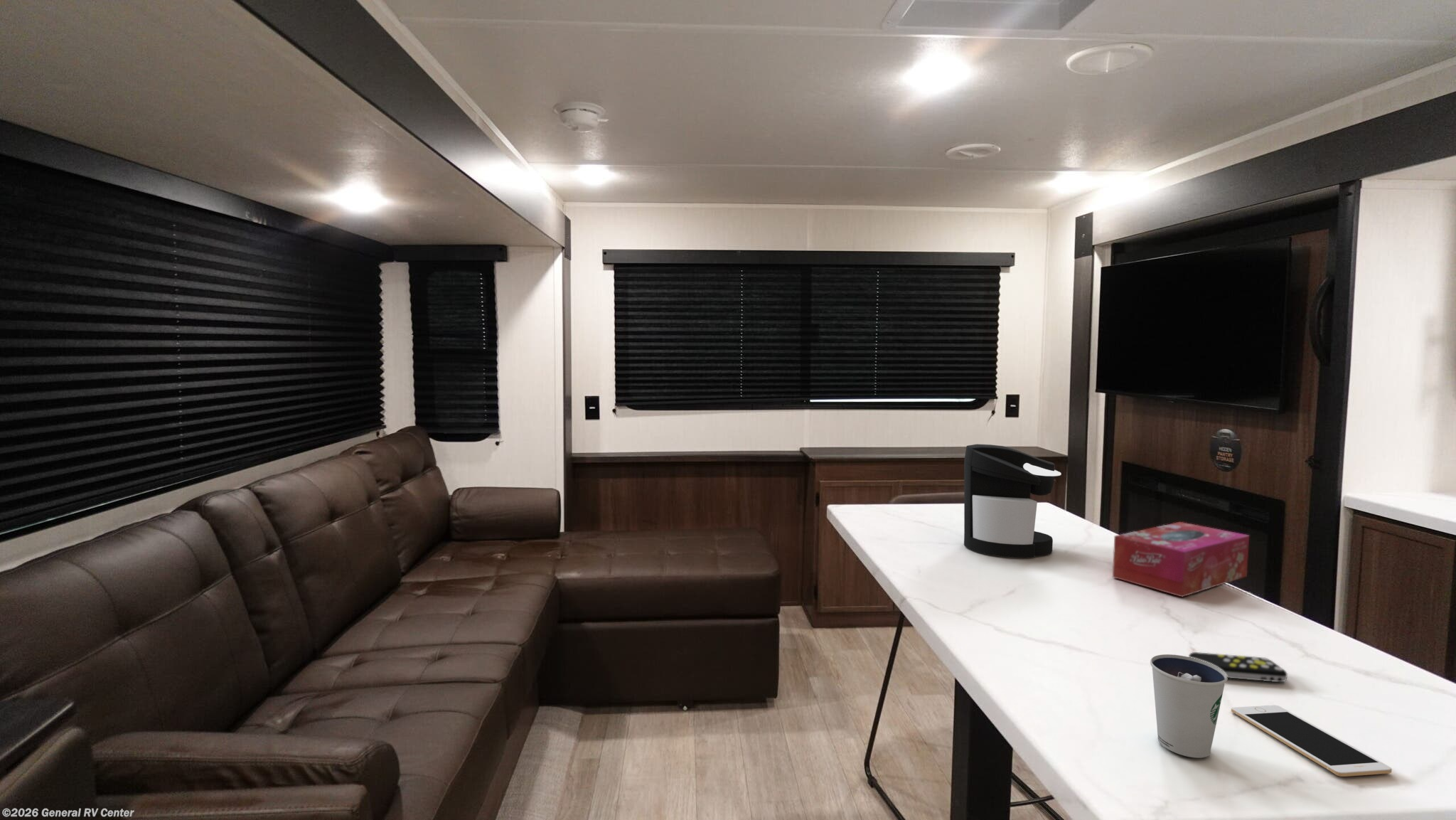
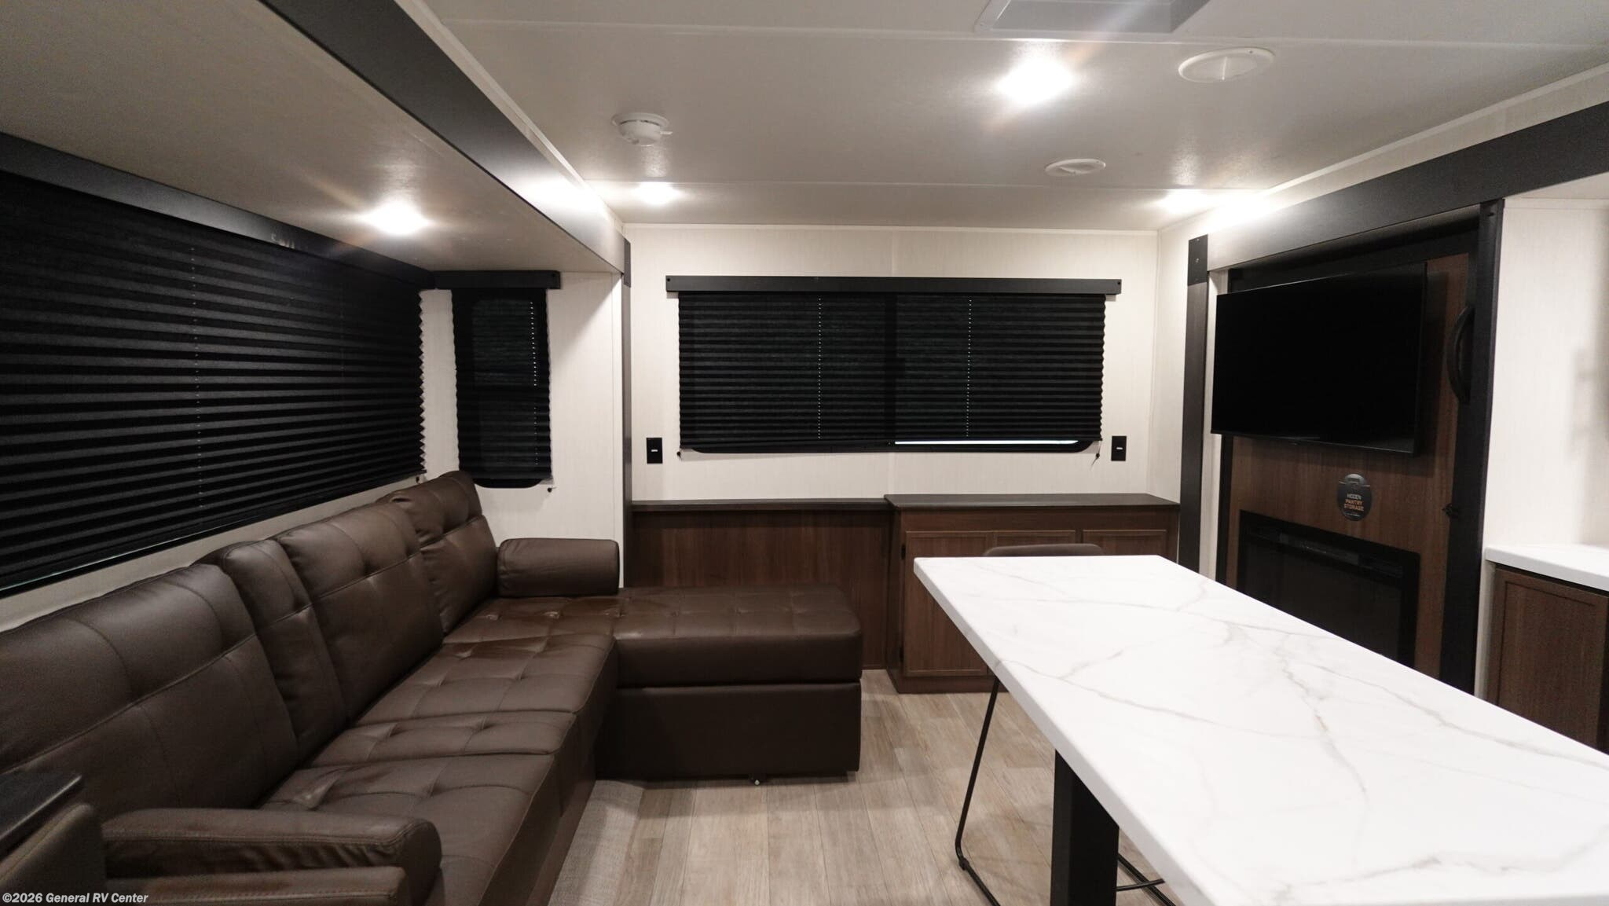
- tissue box (1181, 556)
- cell phone (1305, 738)
- remote control (1236, 666)
- coffee maker (1011, 496)
- dixie cup (1185, 707)
